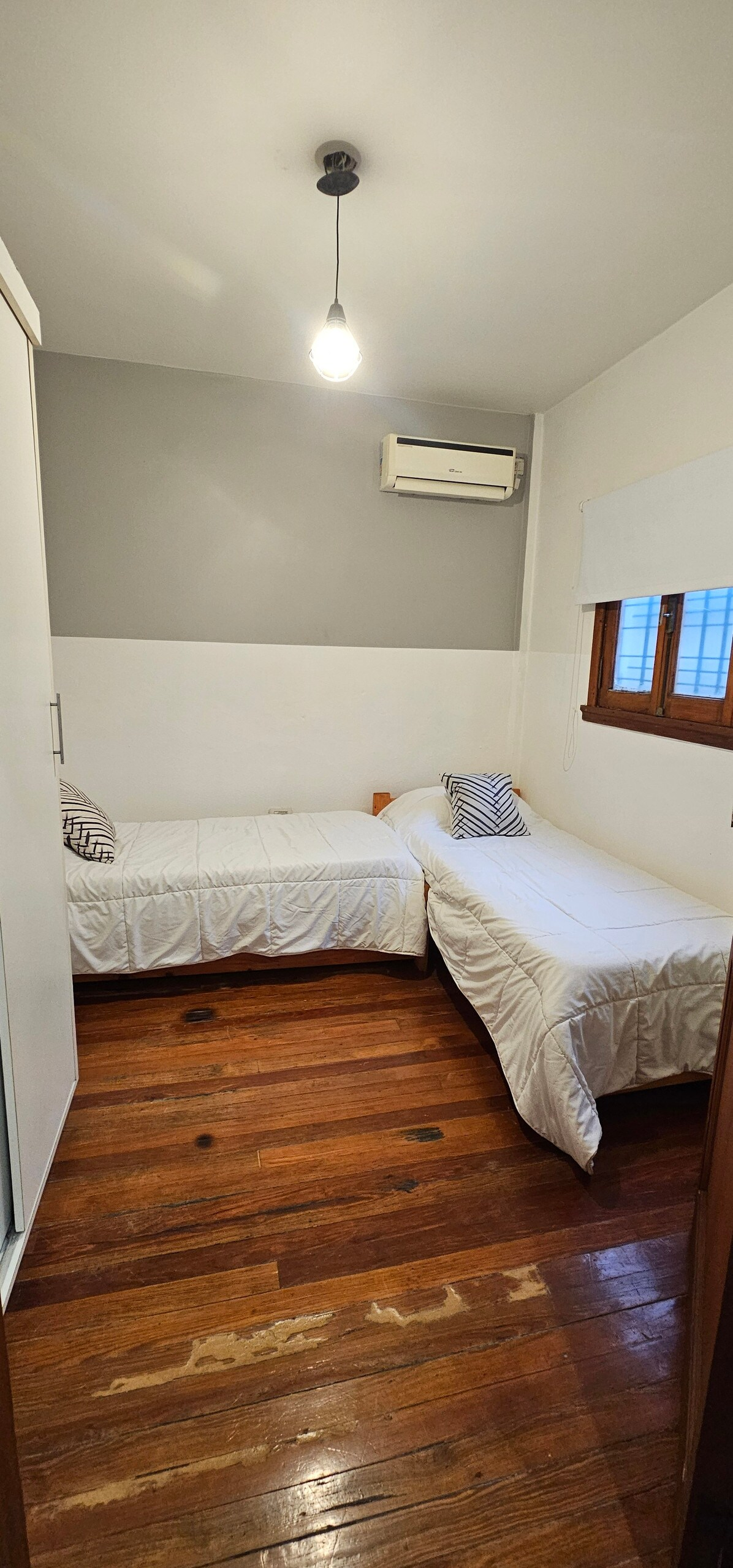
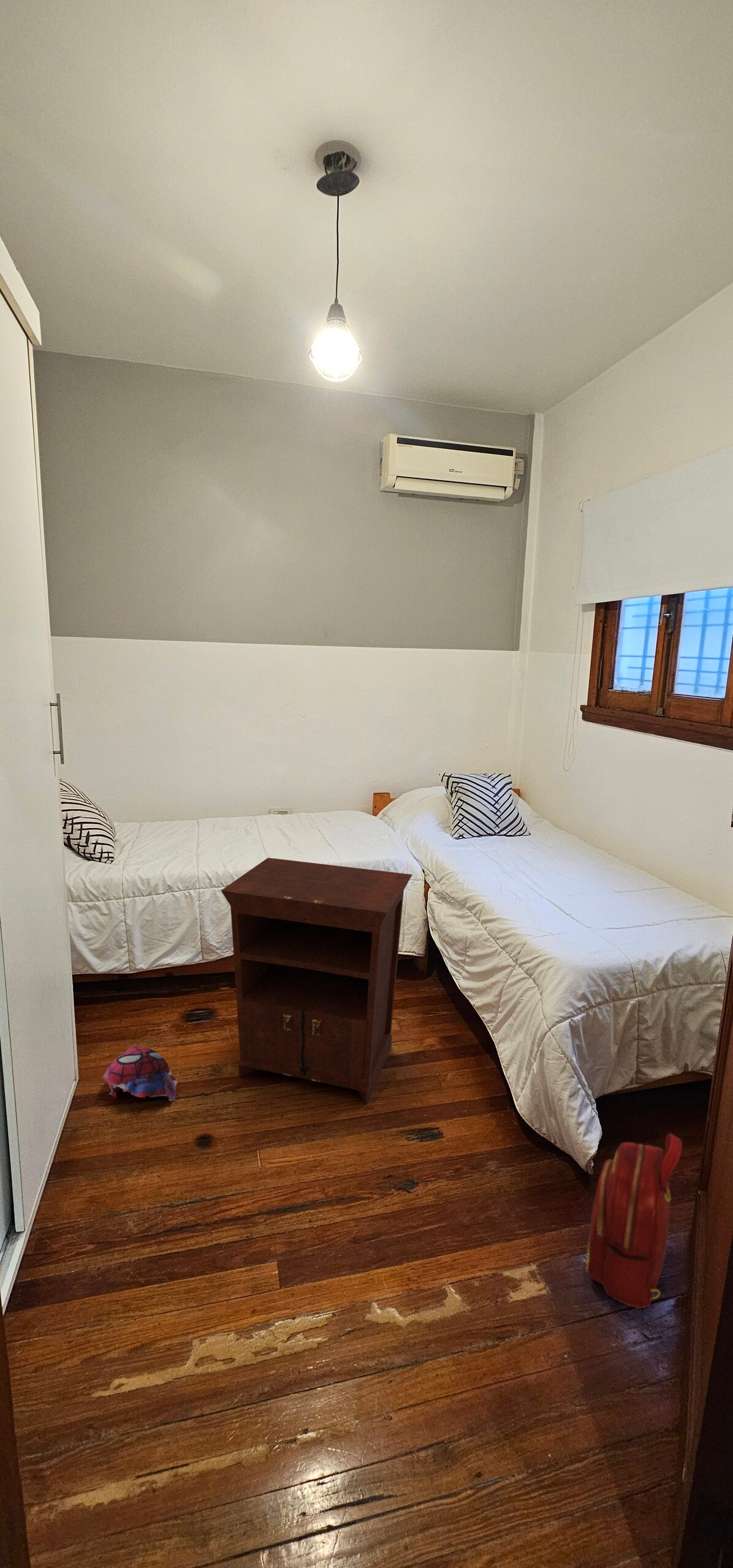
+ plush toy (141, 1072)
+ backpack (633, 1196)
+ nightstand (319, 974)
